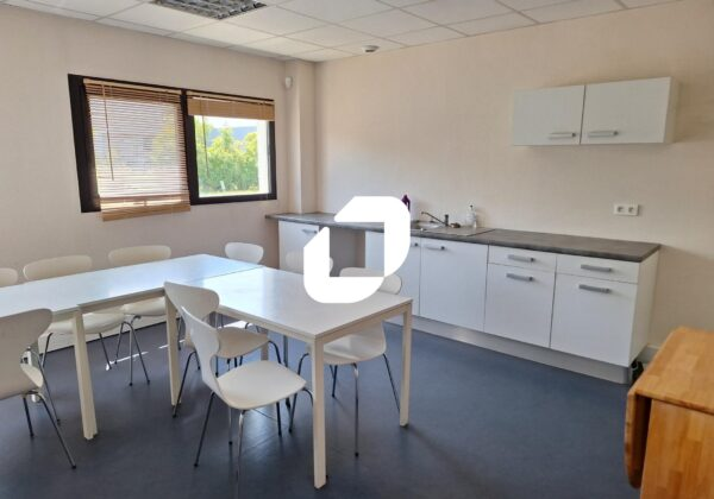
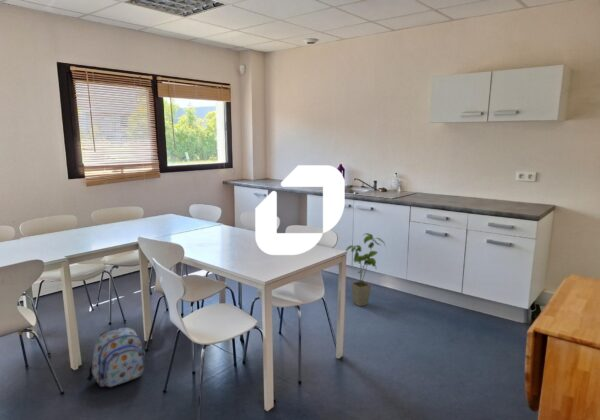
+ house plant (366, 267)
+ backpack (118, 355)
